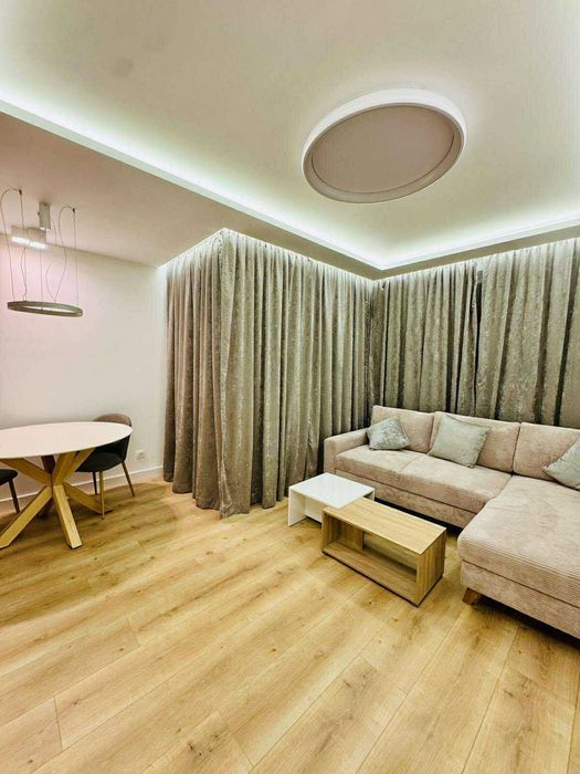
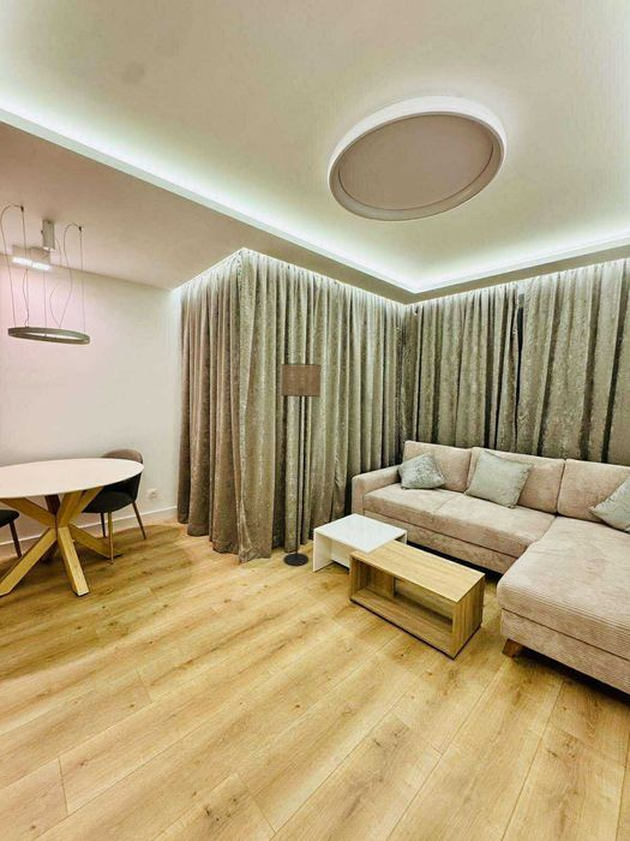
+ floor lamp (299, 464)
